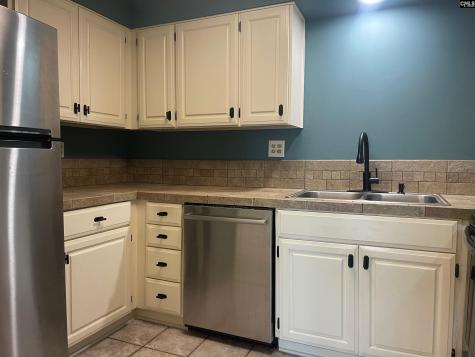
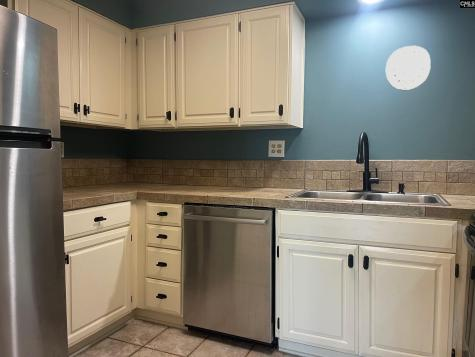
+ decorative plate (407, 68)
